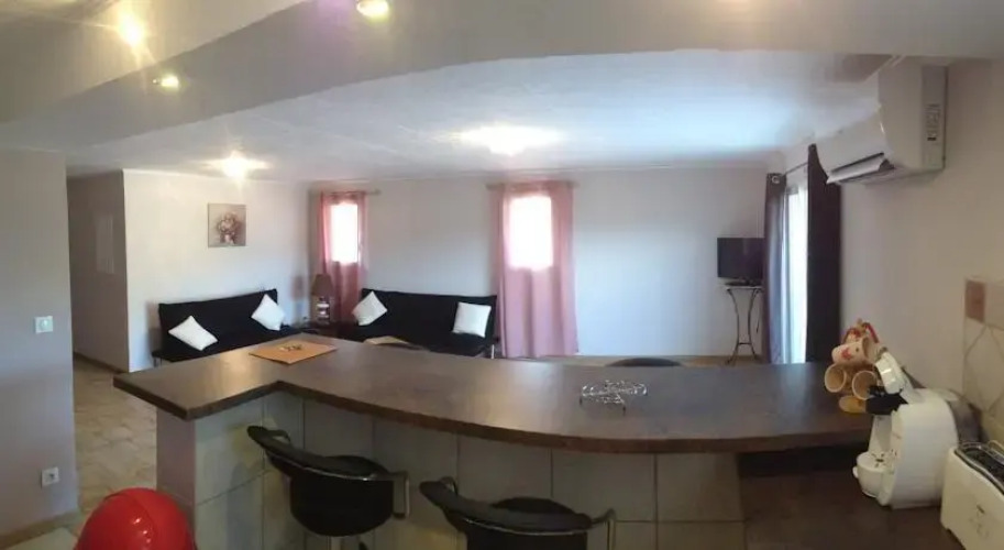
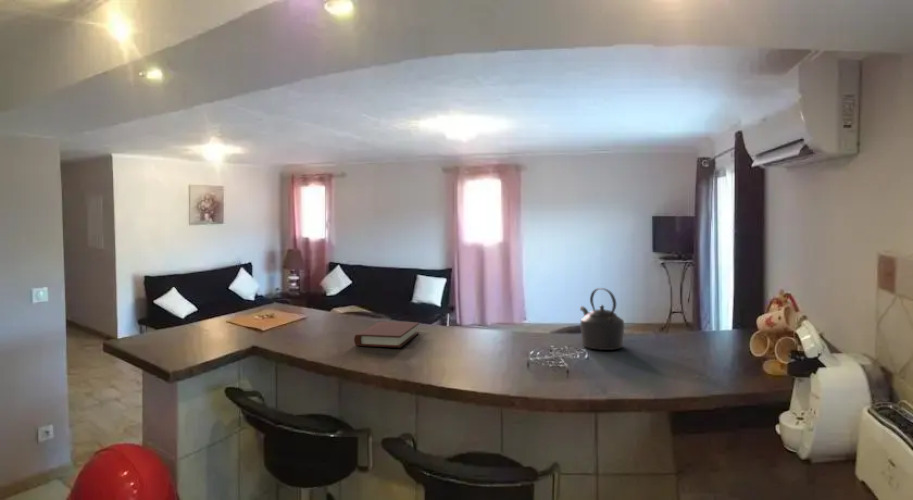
+ book (388, 333)
+ kettle (596, 315)
